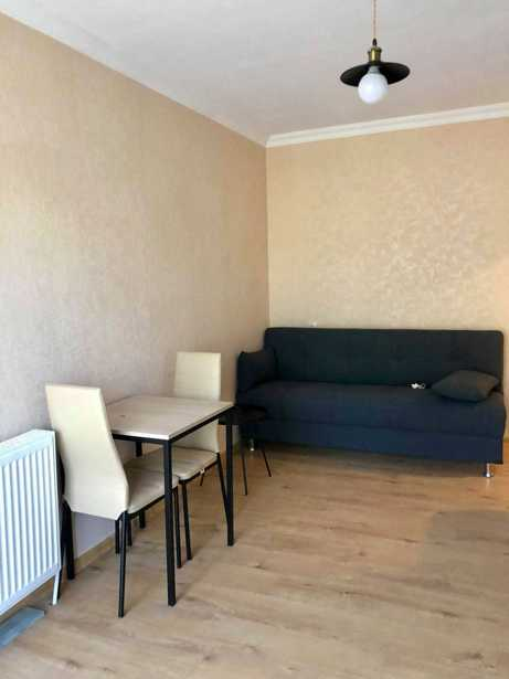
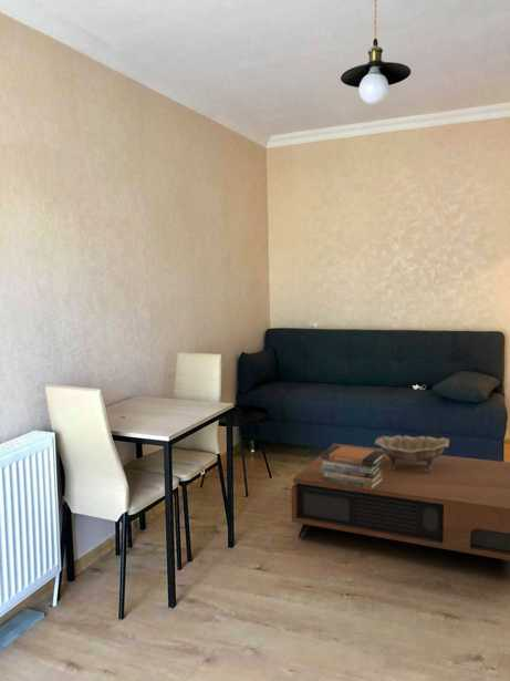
+ book stack (352, 465)
+ coffee table (423, 502)
+ decorative bowl (410, 452)
